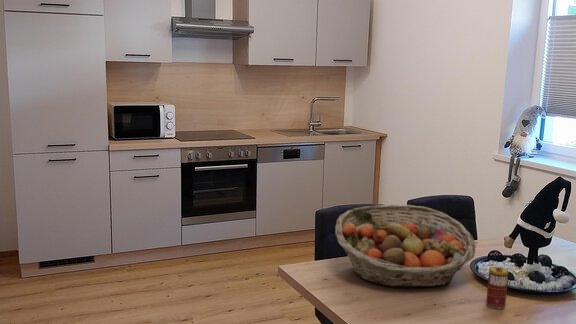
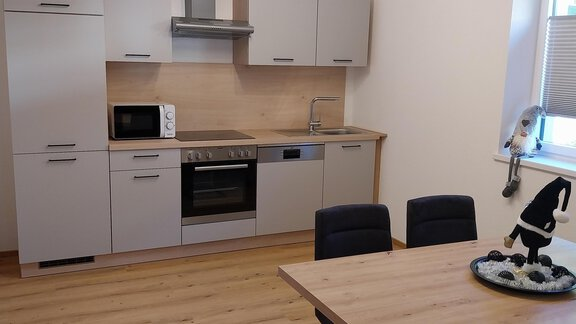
- fruit basket (403, 244)
- beverage can (497, 287)
